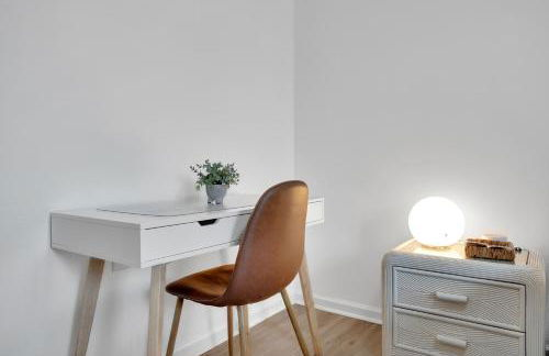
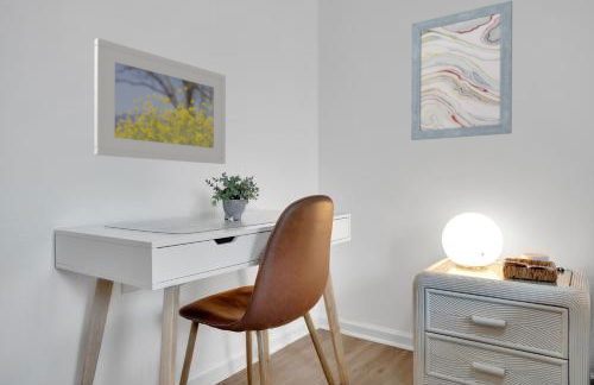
+ wall art (459, 75)
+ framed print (169, 109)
